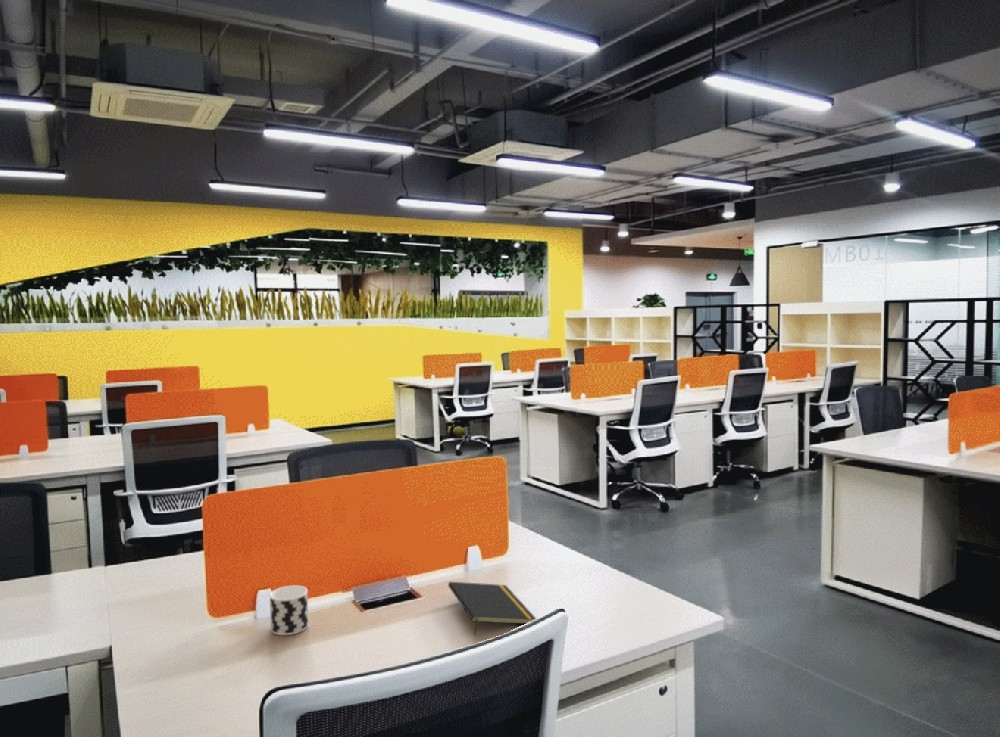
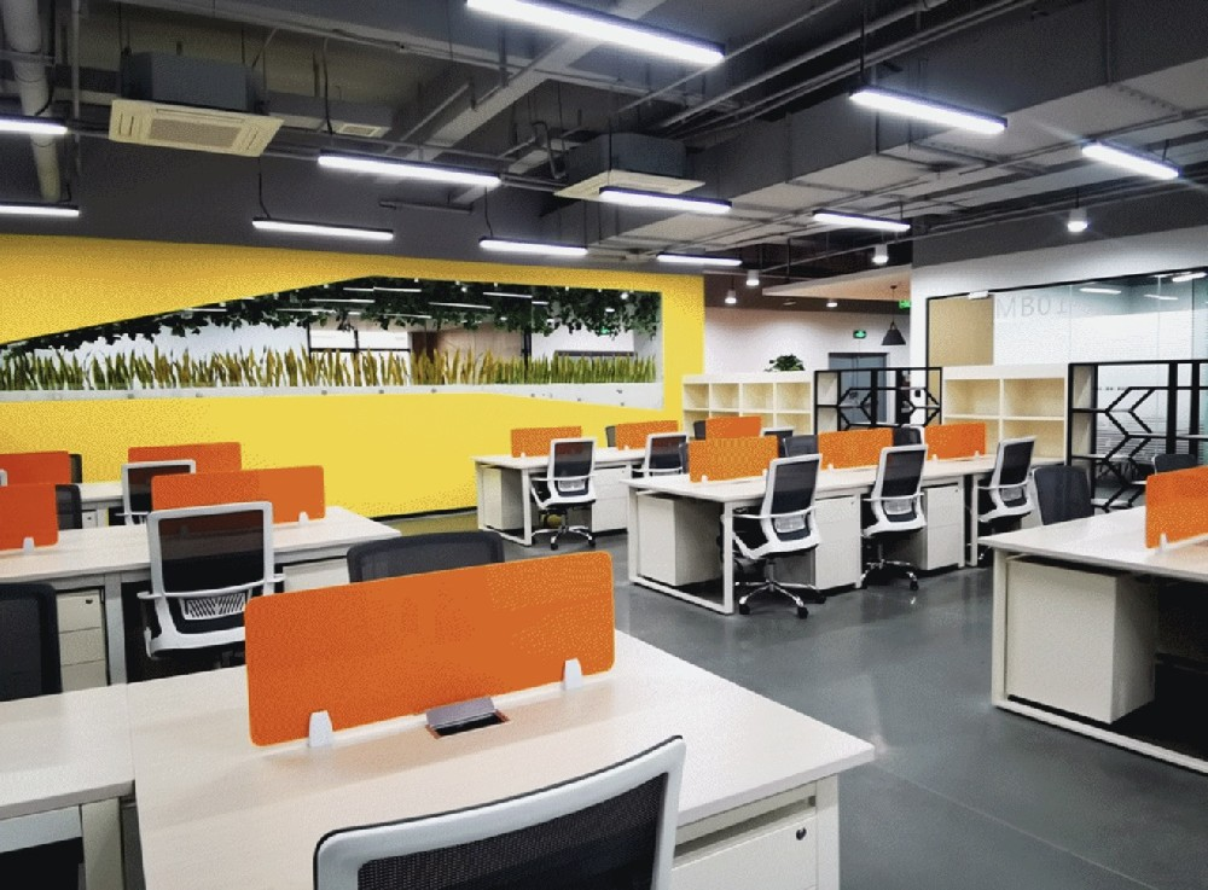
- notepad (490, 601)
- cup (290, 607)
